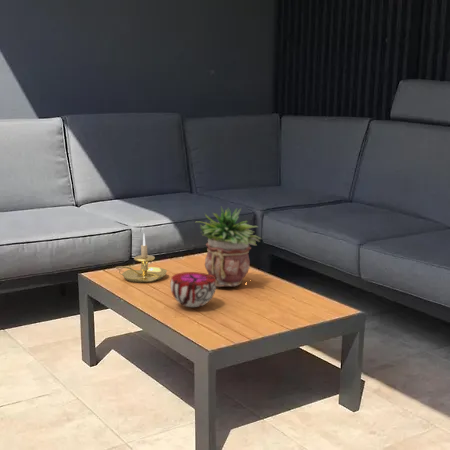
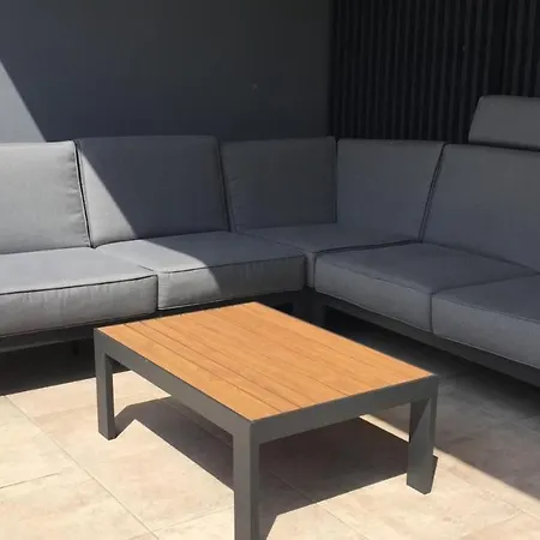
- candle holder (140, 256)
- potted plant (228, 244)
- decorative bowl (193, 291)
